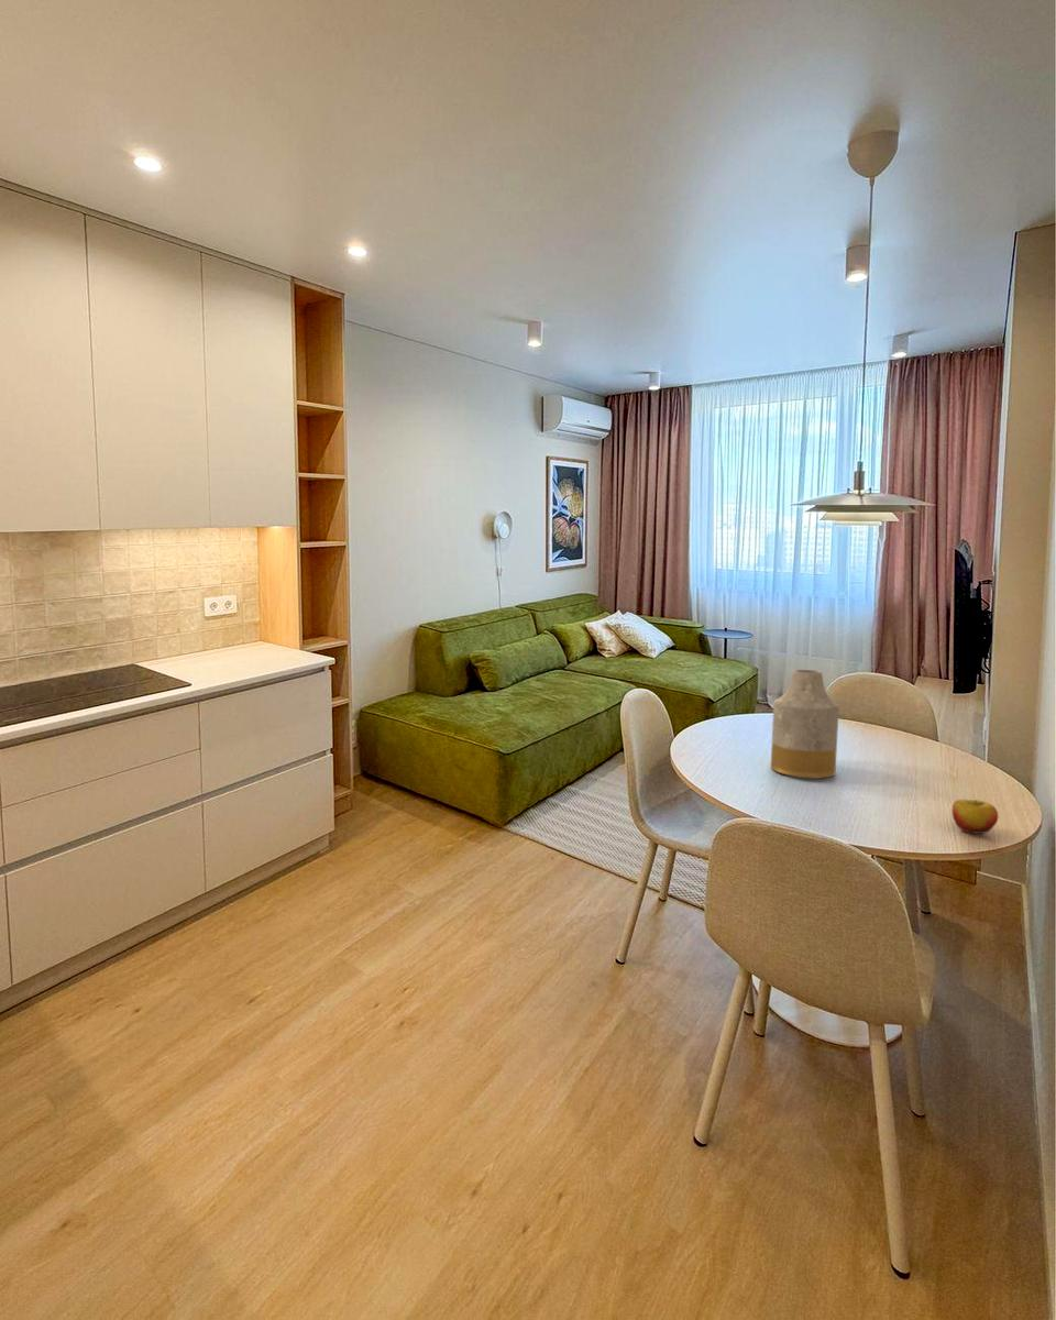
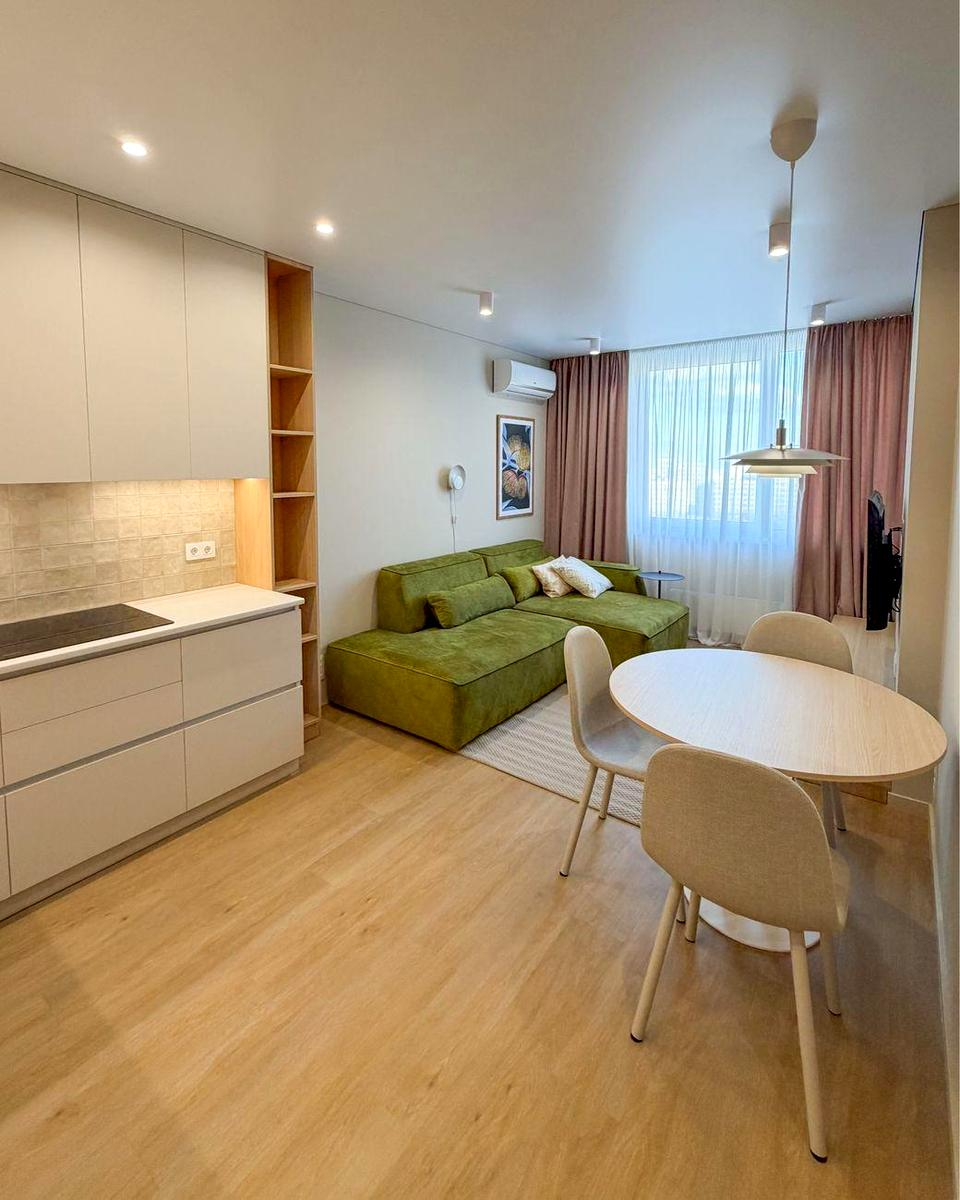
- vase (804, 721)
- apple (974, 815)
